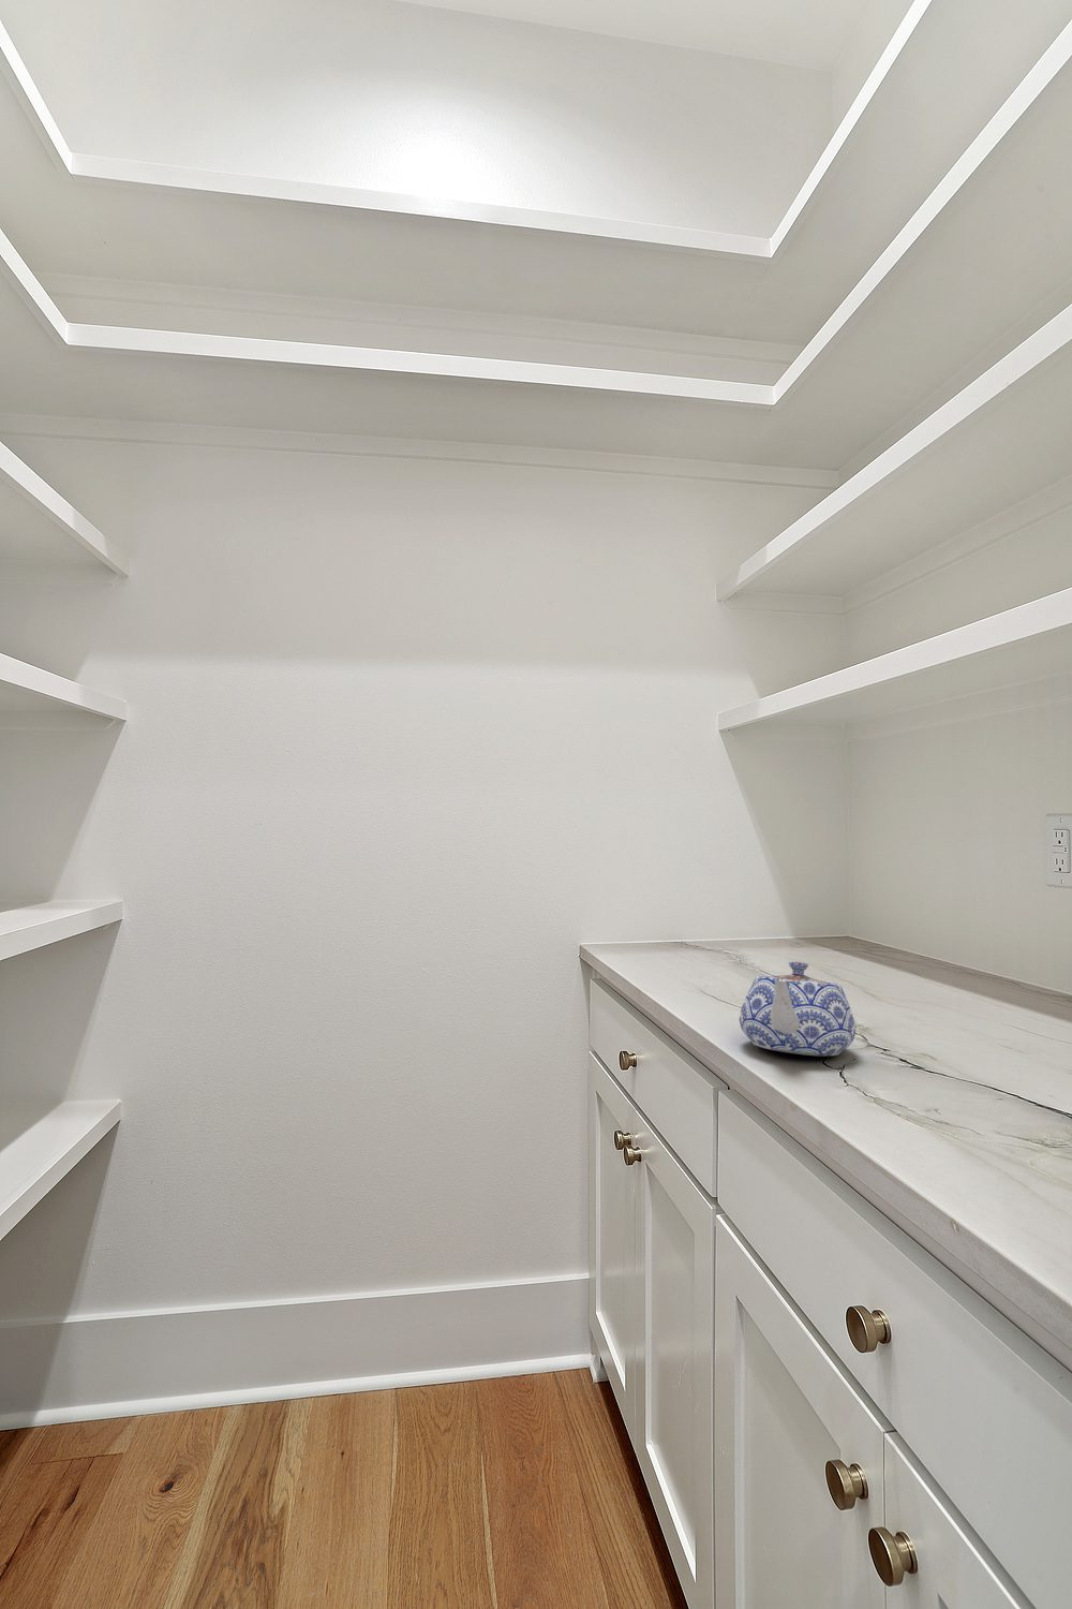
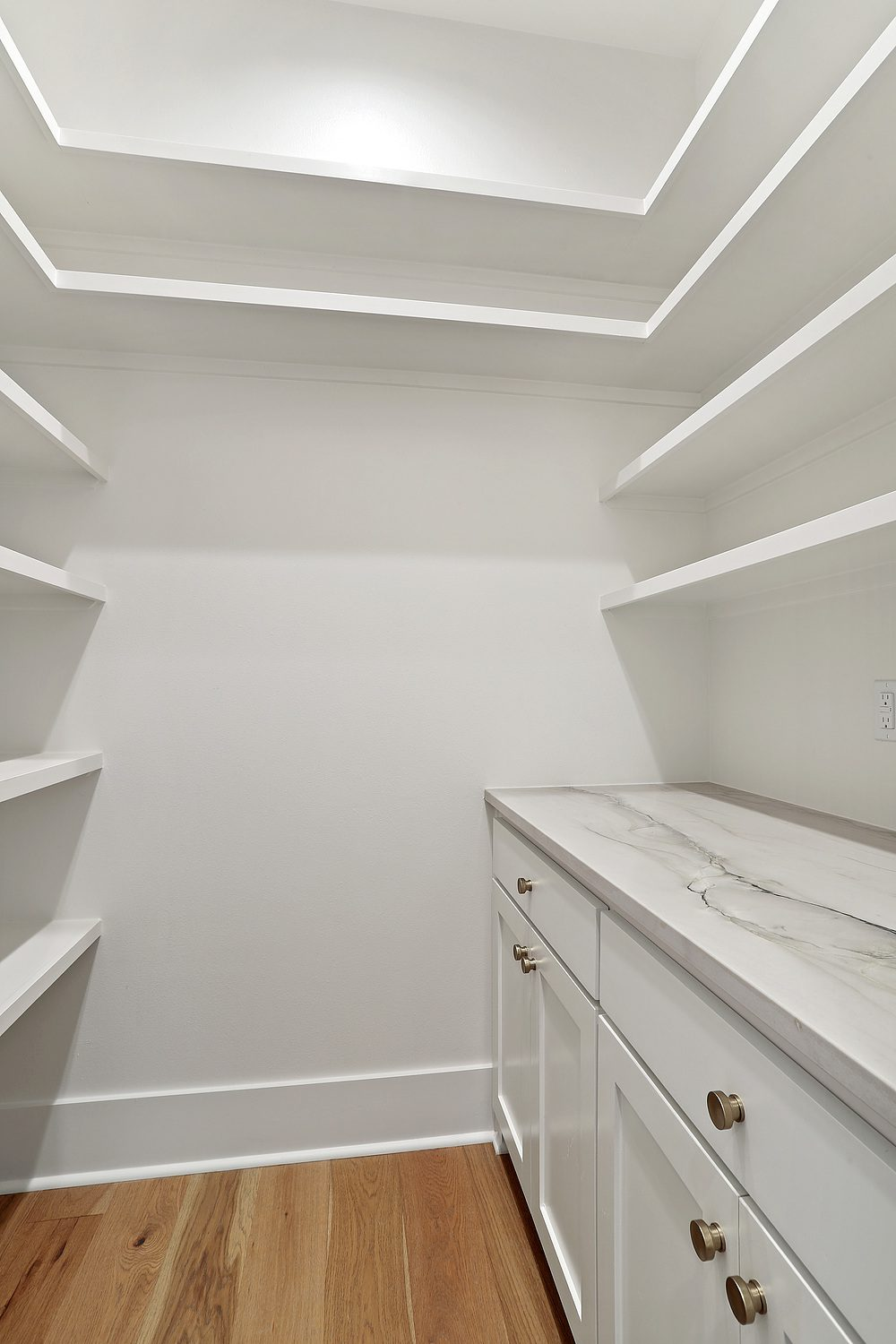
- teapot (796, 1006)
